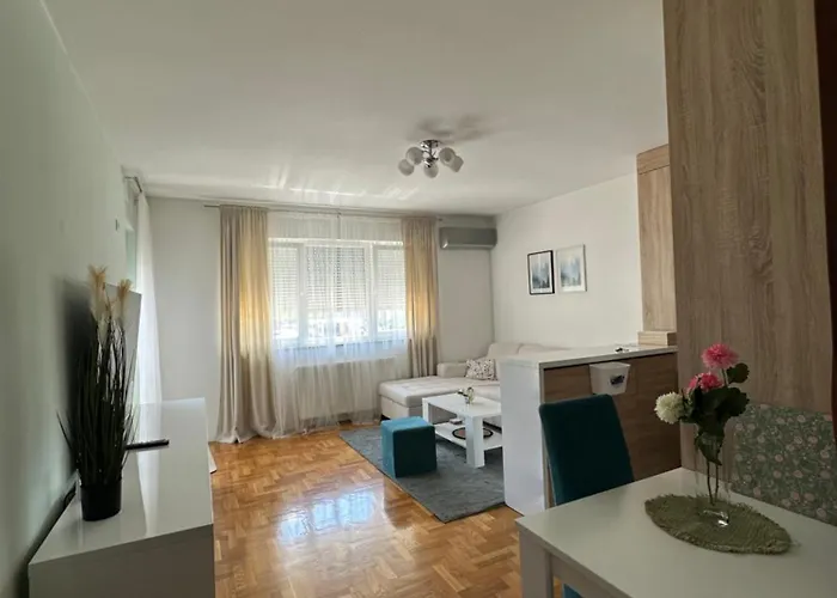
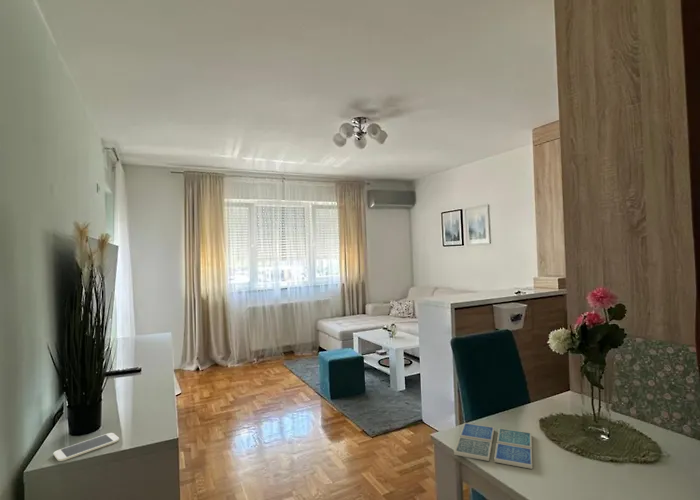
+ drink coaster (496, 443)
+ smartphone (87, 445)
